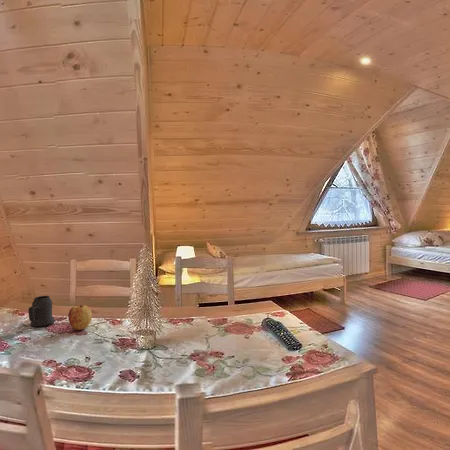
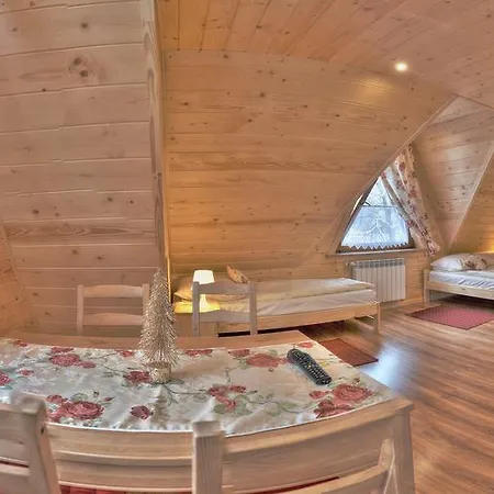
- apple (80, 316)
- mug (40, 311)
